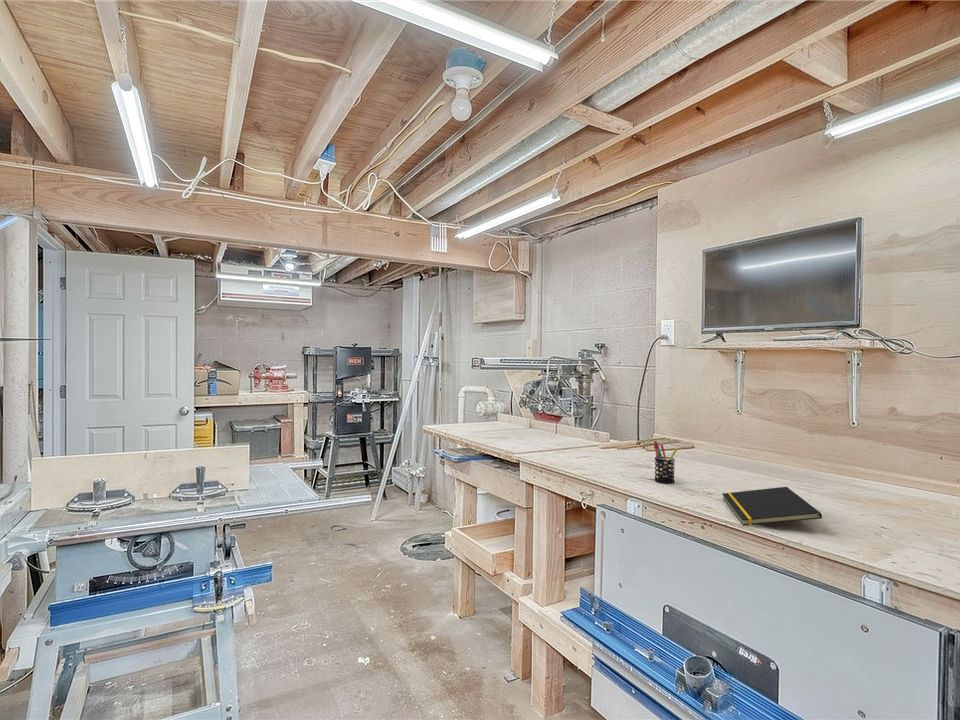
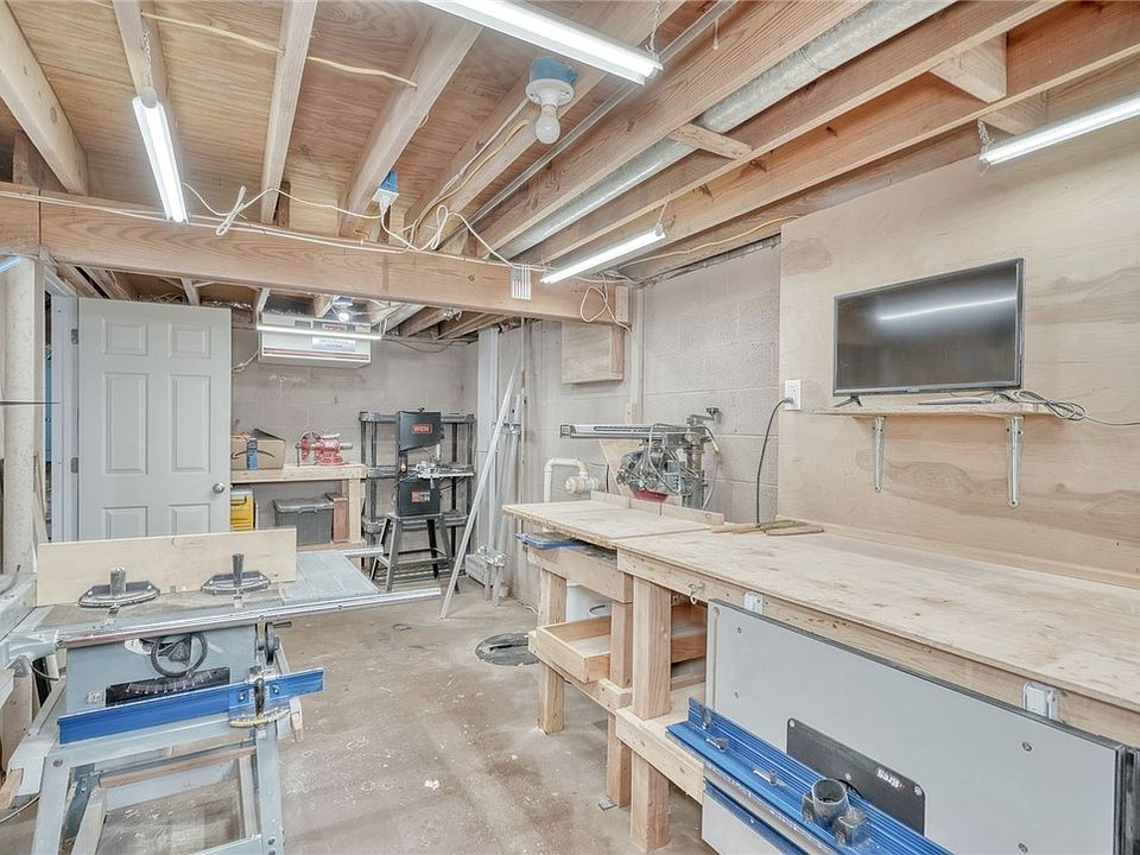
- notepad (766, 504)
- pen holder (662, 461)
